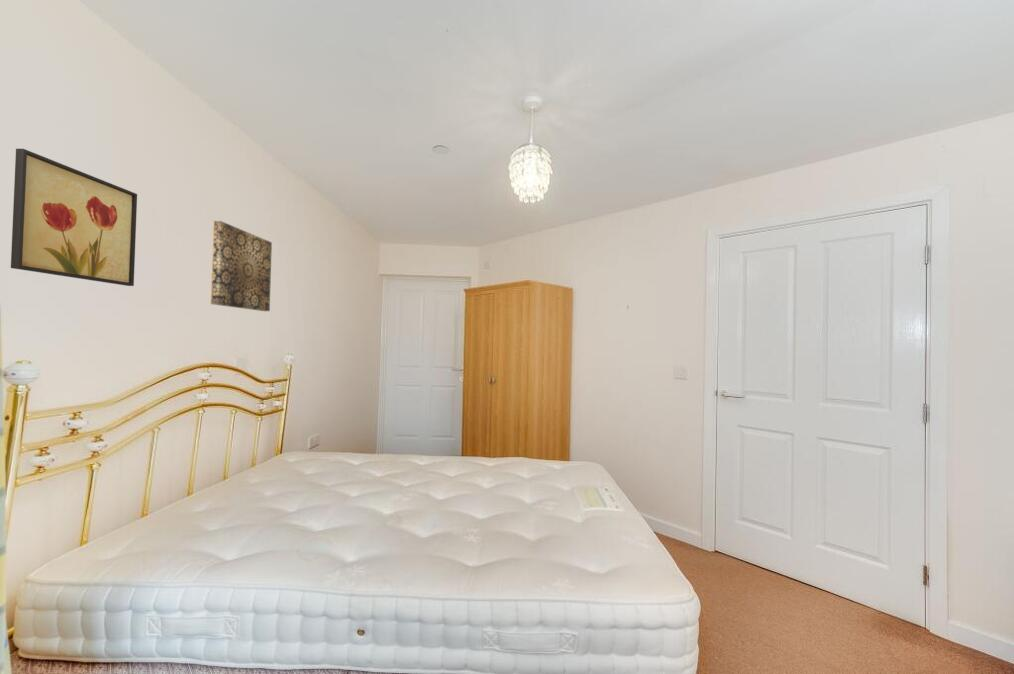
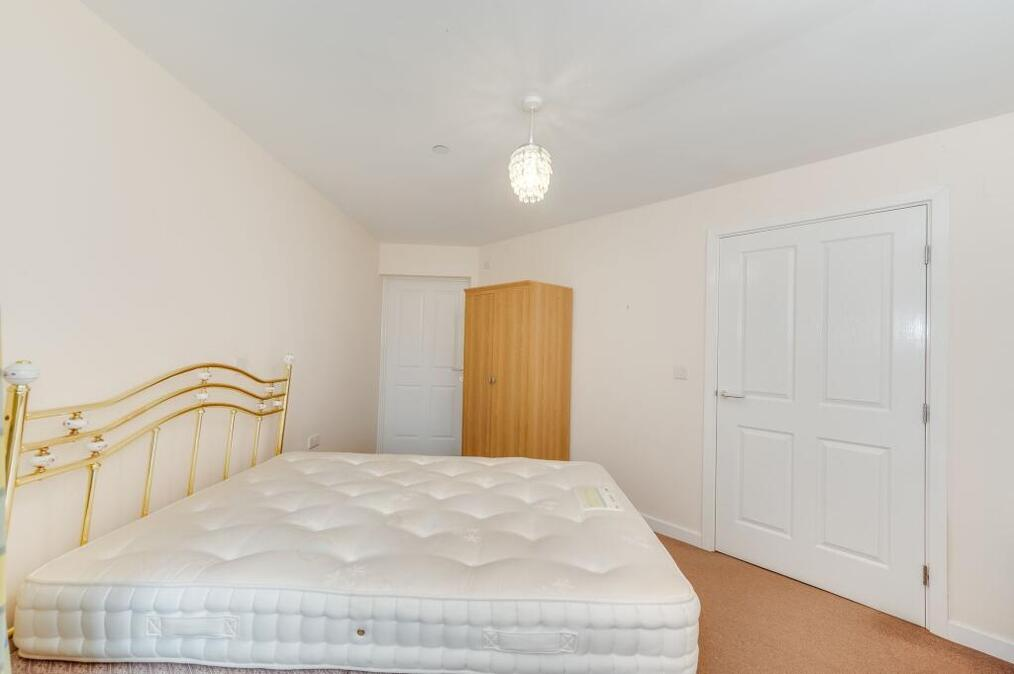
- wall art (80, 226)
- wall art (244, 270)
